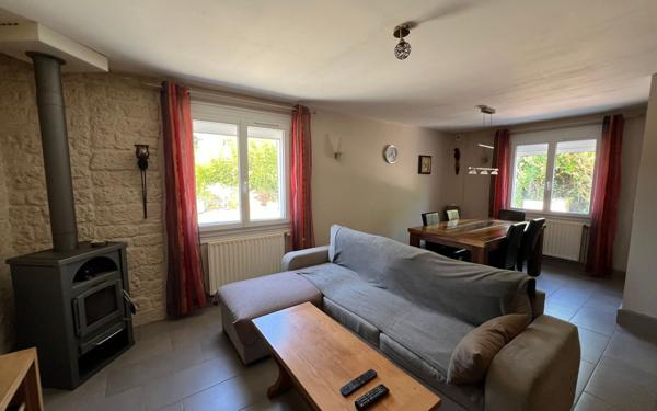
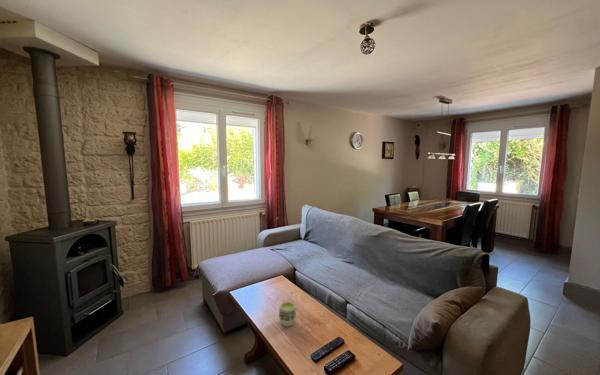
+ cup (287, 314)
